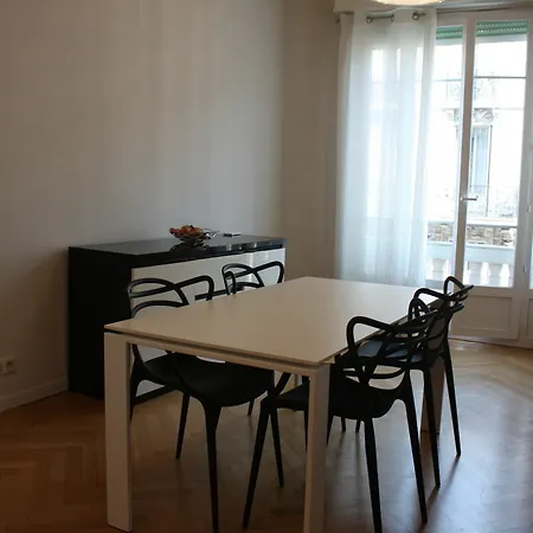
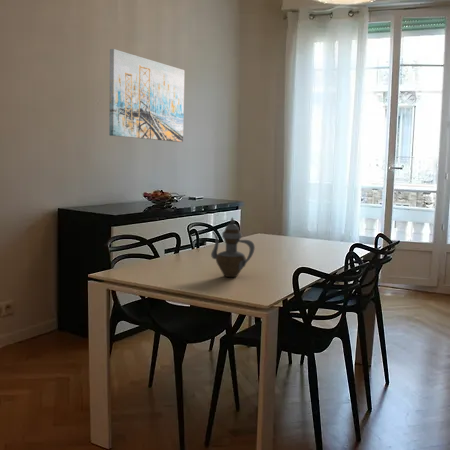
+ wall art (149, 100)
+ teapot (232, 246)
